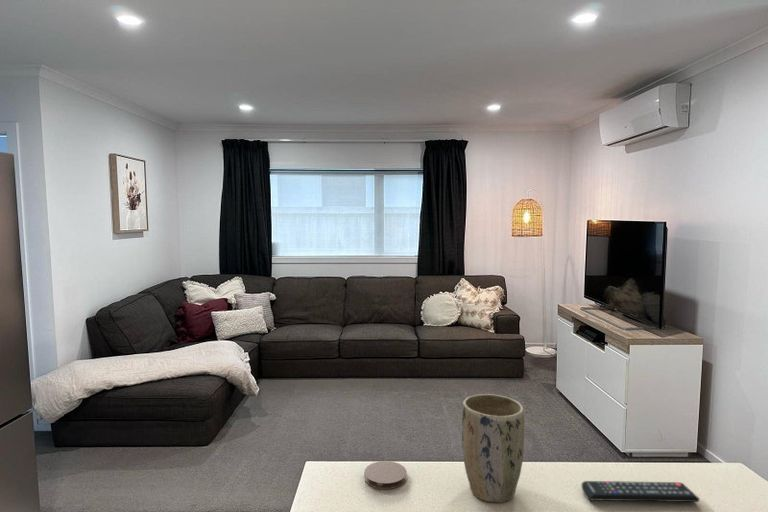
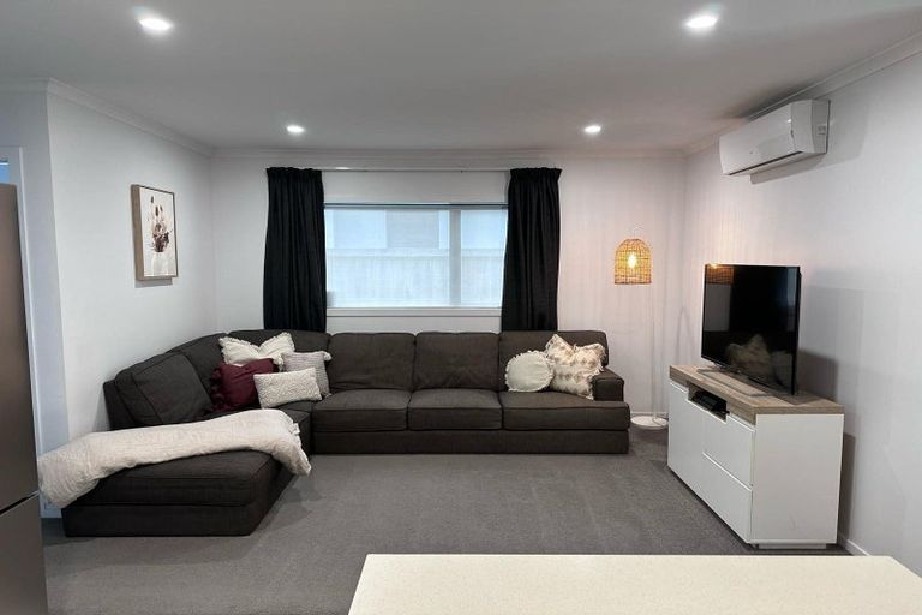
- remote control (638, 492)
- coaster (385, 474)
- plant pot (492, 447)
